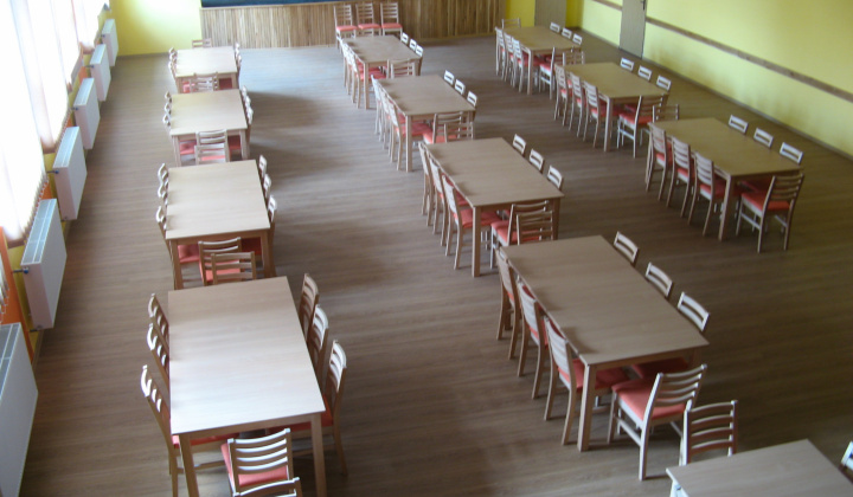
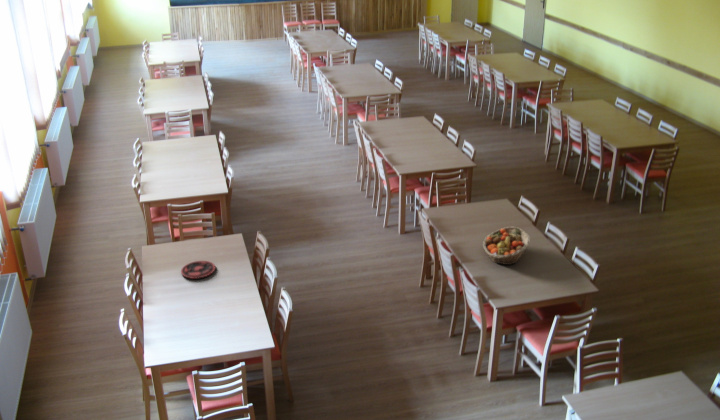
+ plate (198, 269)
+ fruit basket (506, 245)
